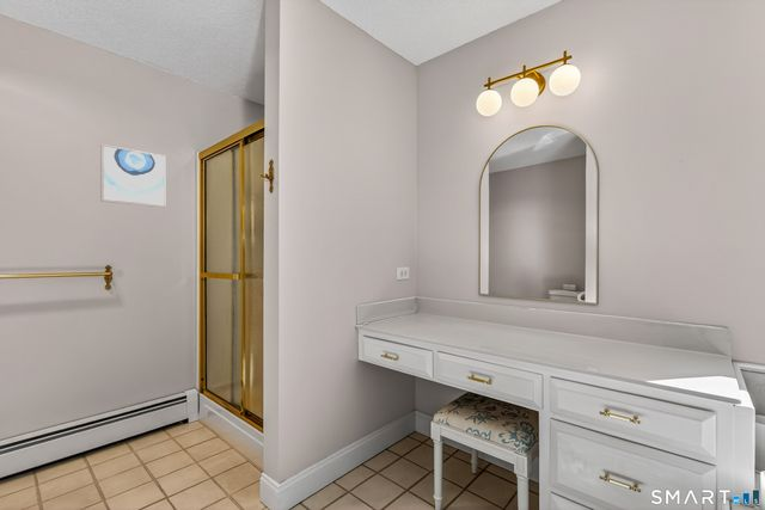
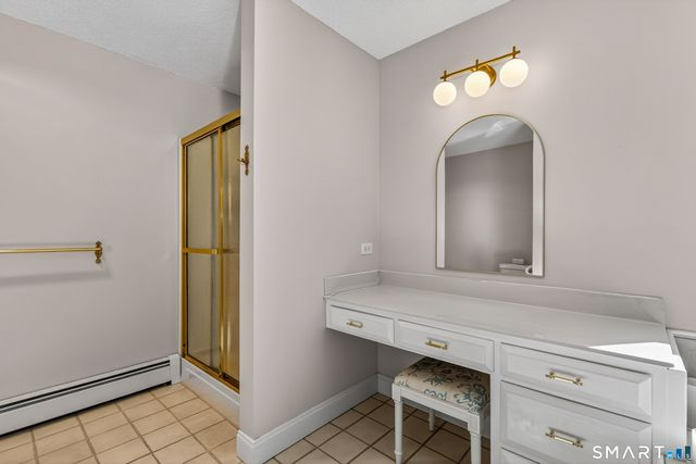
- wall art (134, 177)
